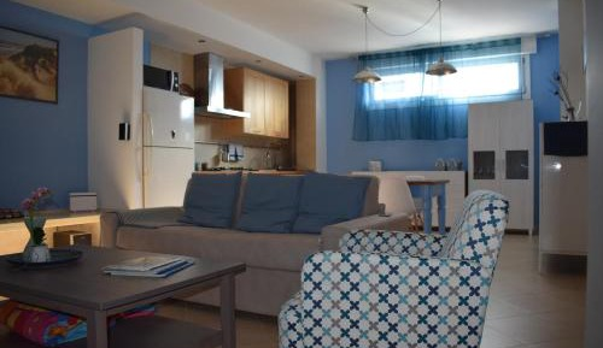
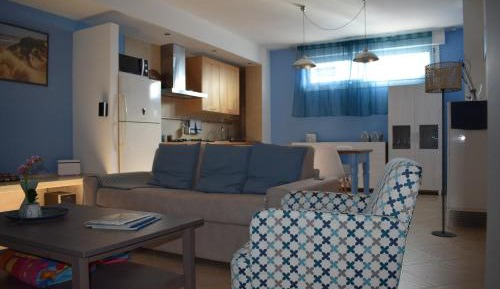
+ floor lamp (443, 149)
